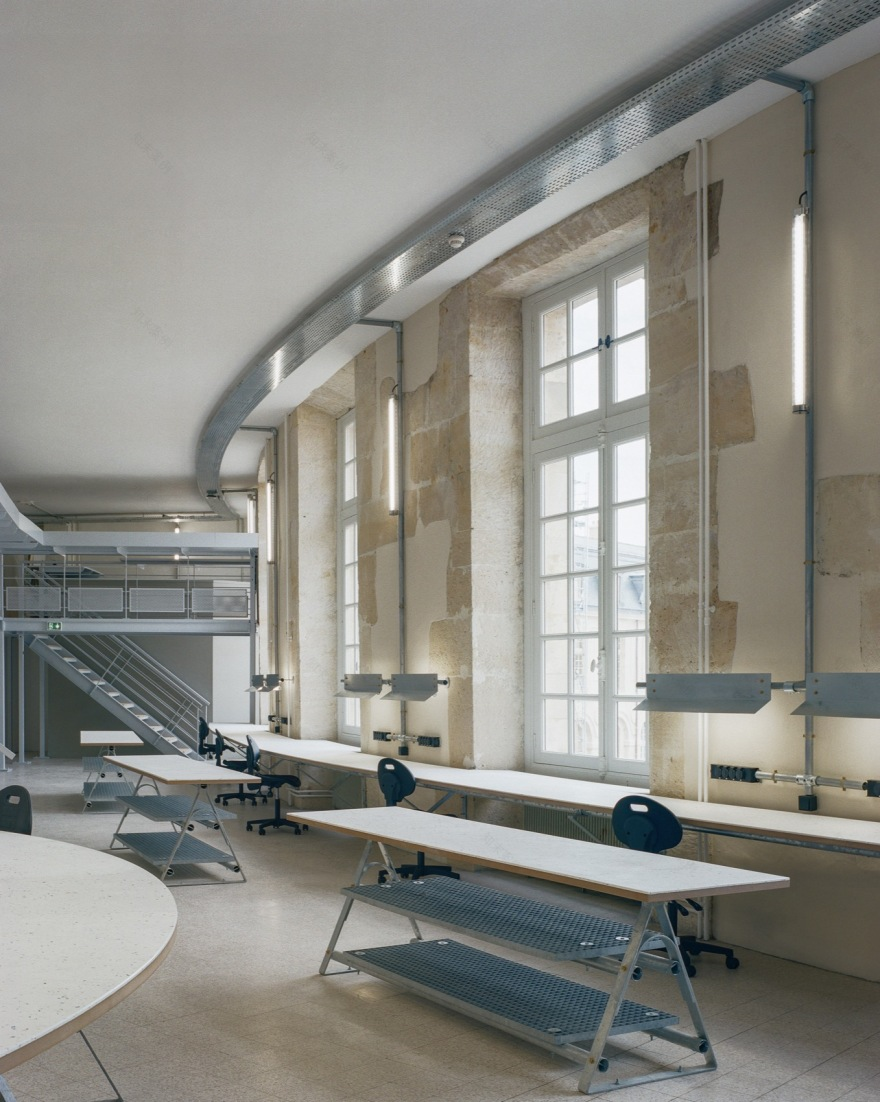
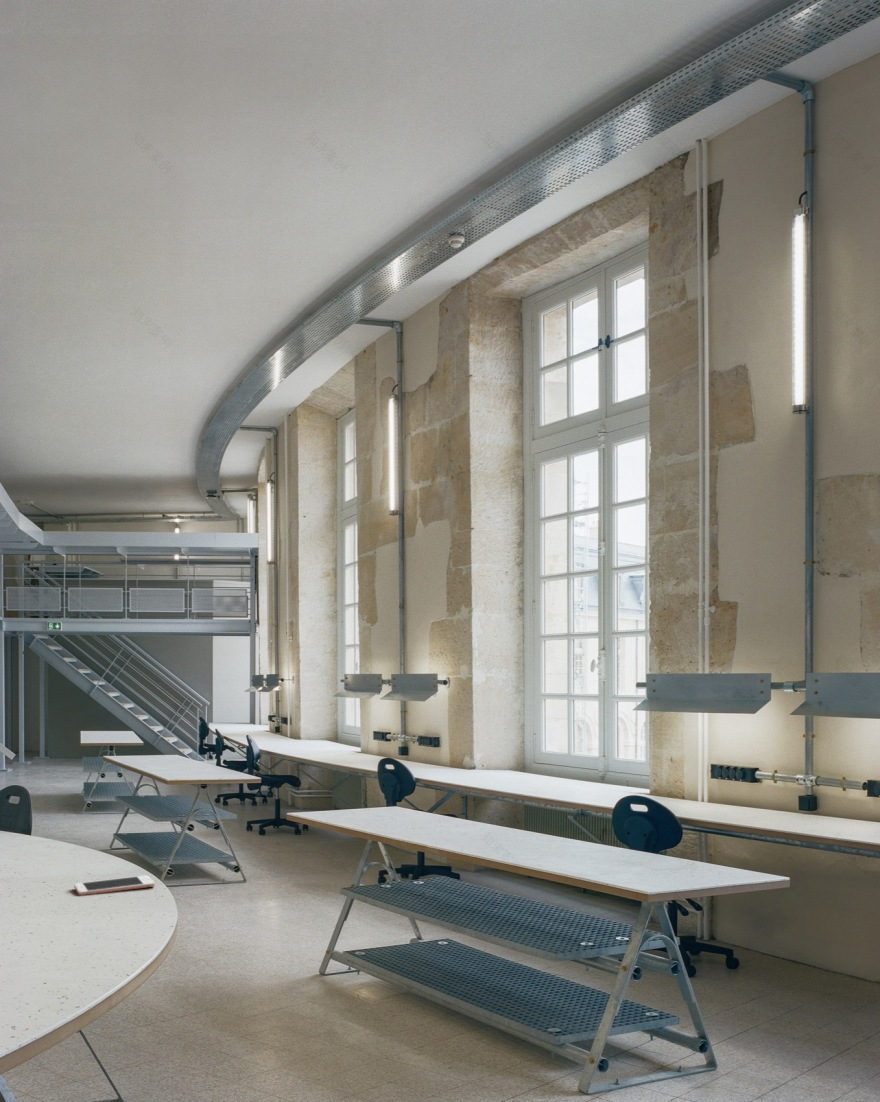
+ cell phone (114, 885)
